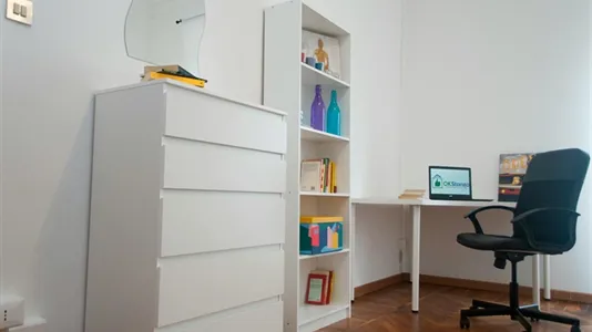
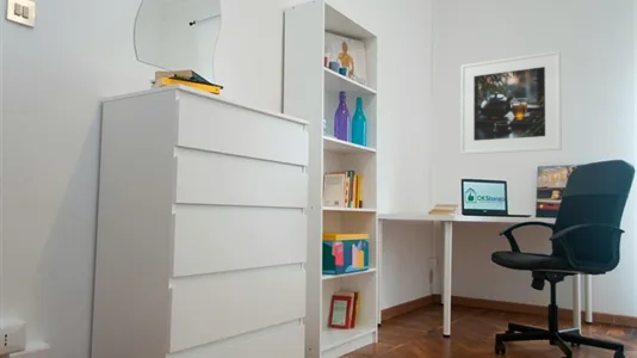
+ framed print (508, 105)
